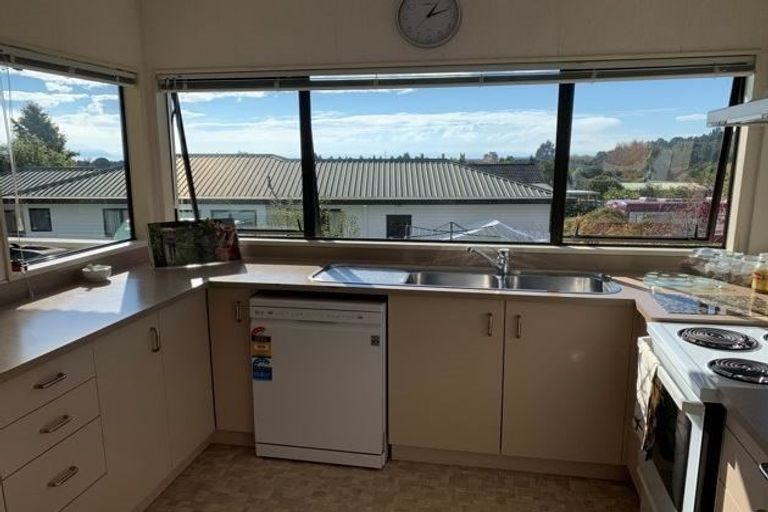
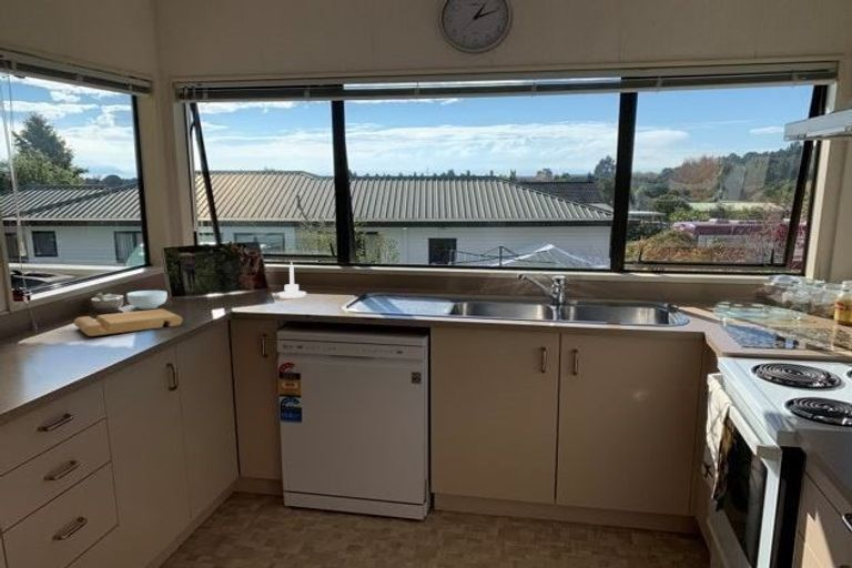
+ cereal bowl (148, 300)
+ candle holder (292, 278)
+ cutting board (129, 321)
